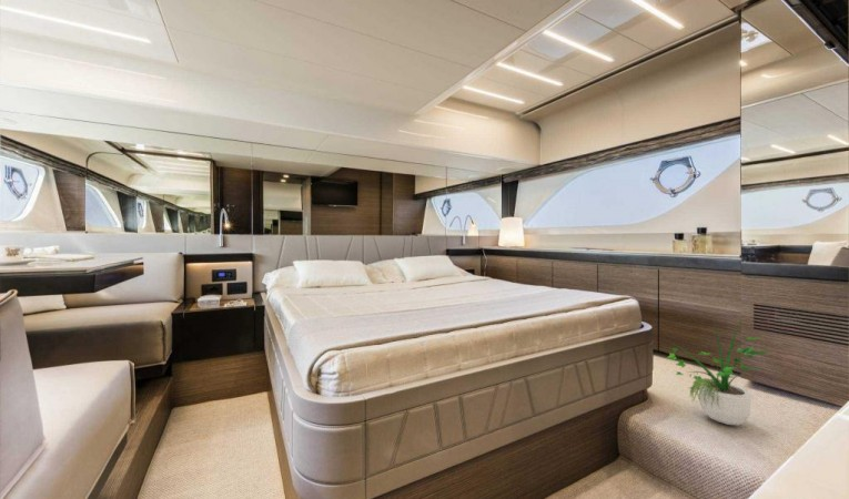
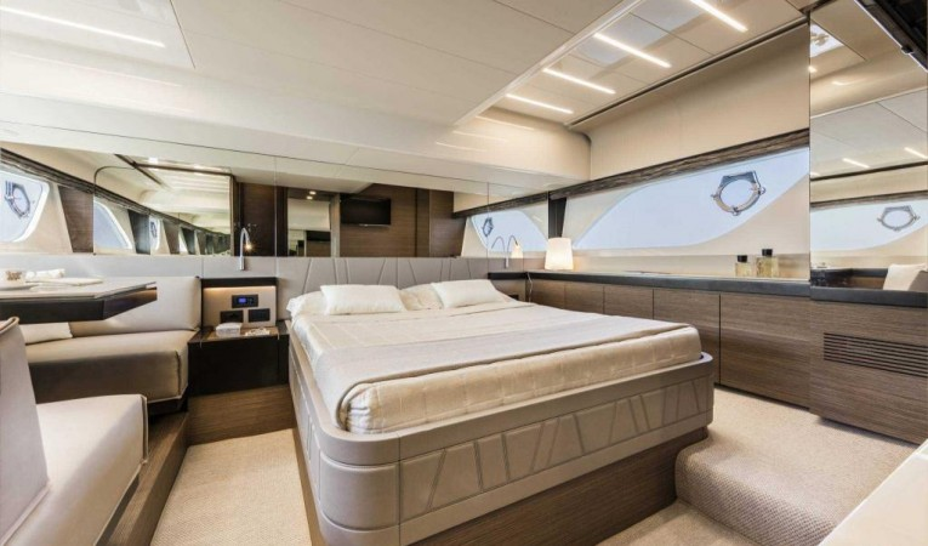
- potted plant (712, 365)
